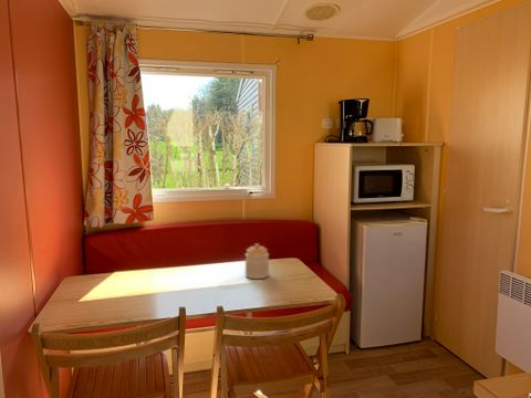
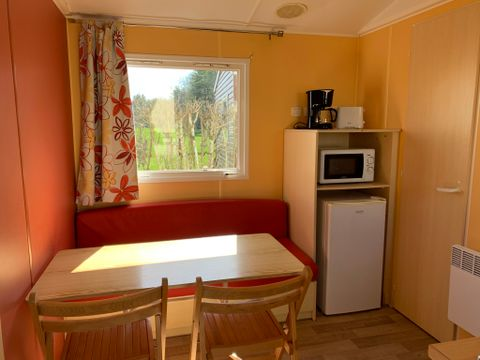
- jar (257, 259)
